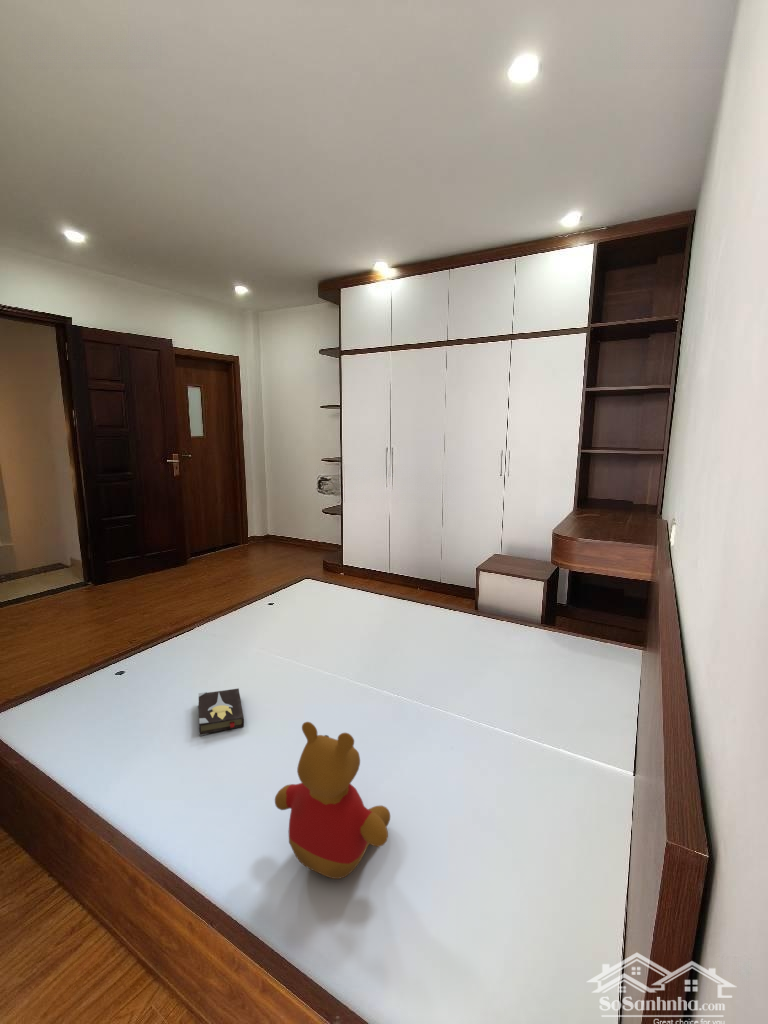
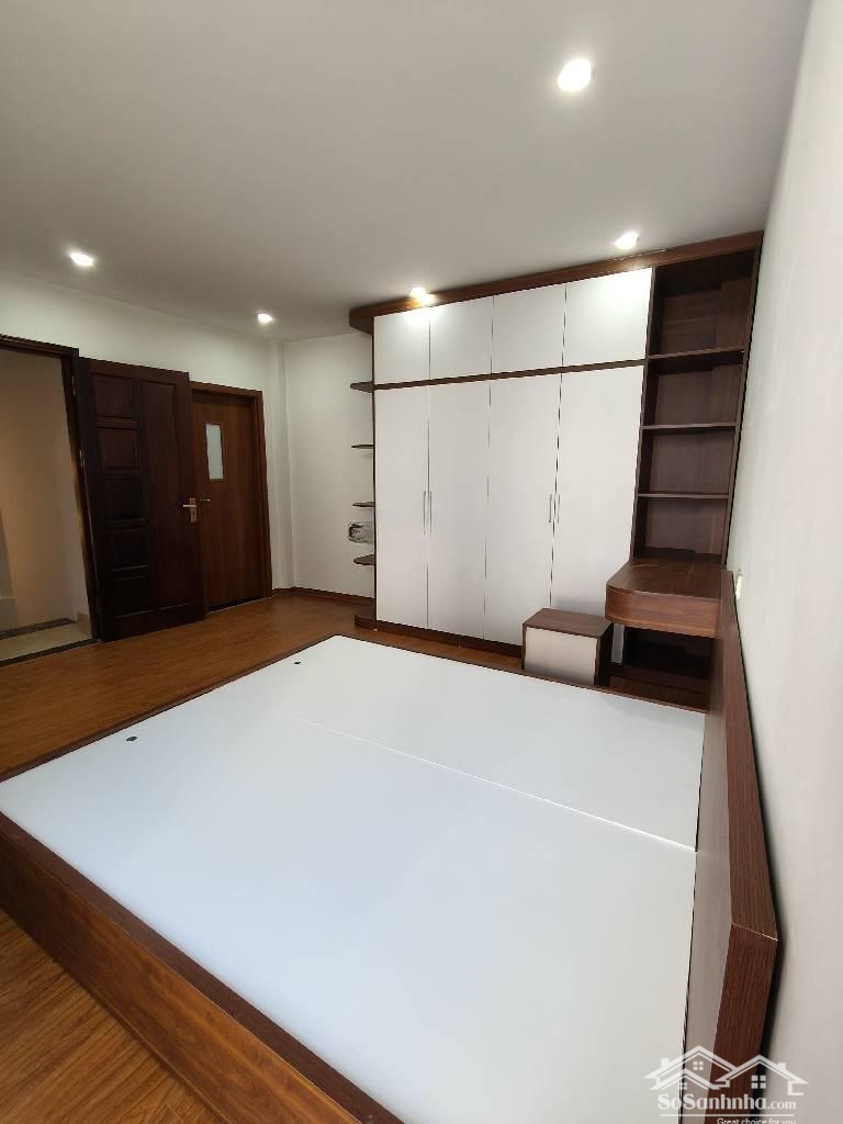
- hardback book (220, 709)
- teddy bear (339, 782)
